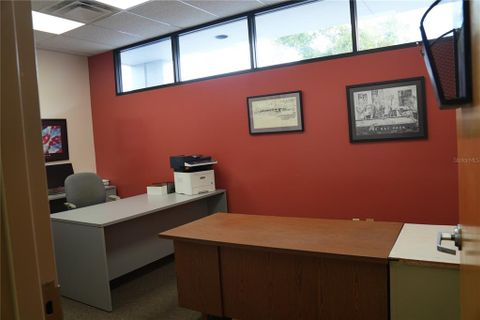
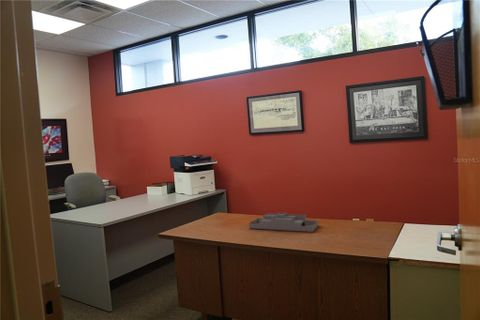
+ desk organizer (283, 220)
